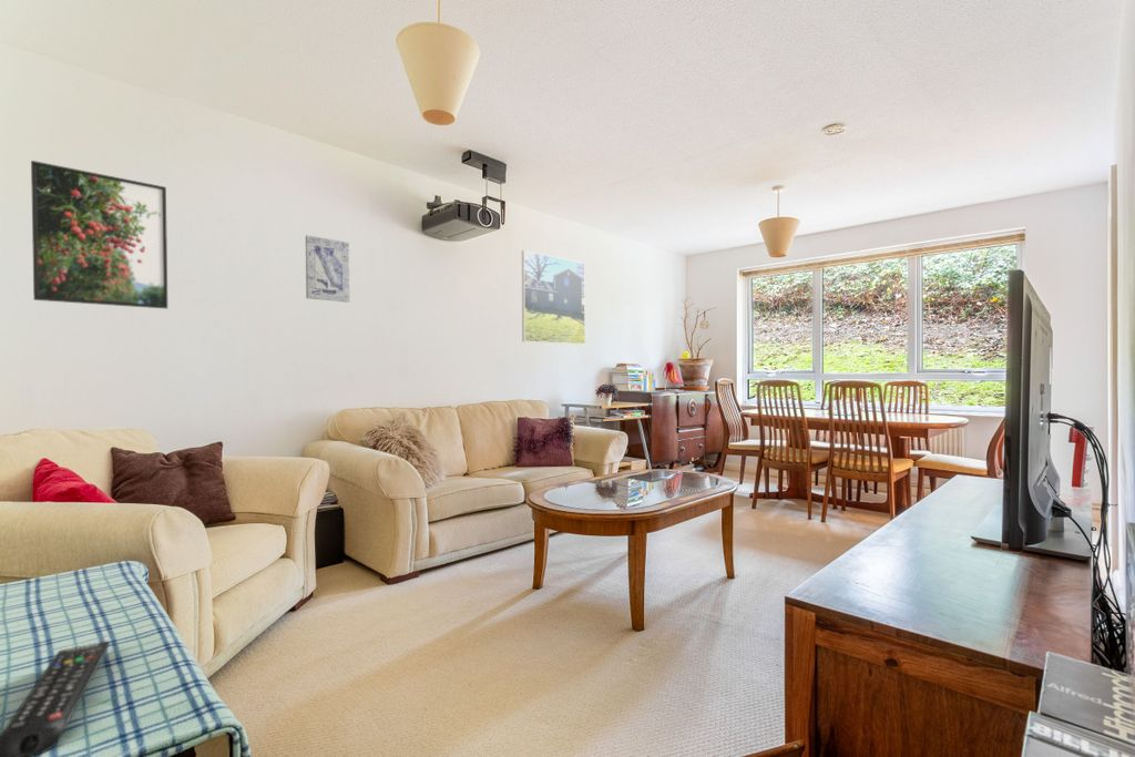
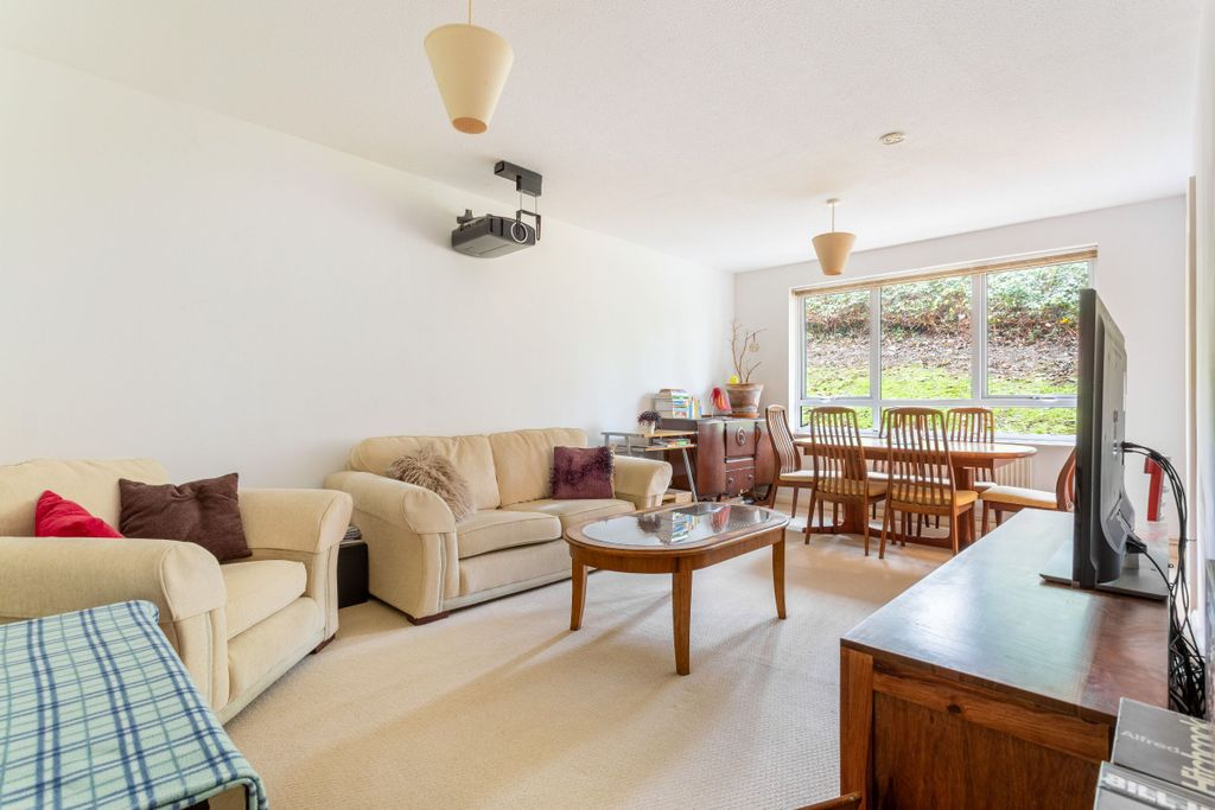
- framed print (103, 239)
- wall art (328, 269)
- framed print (554, 299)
- remote control (62, 688)
